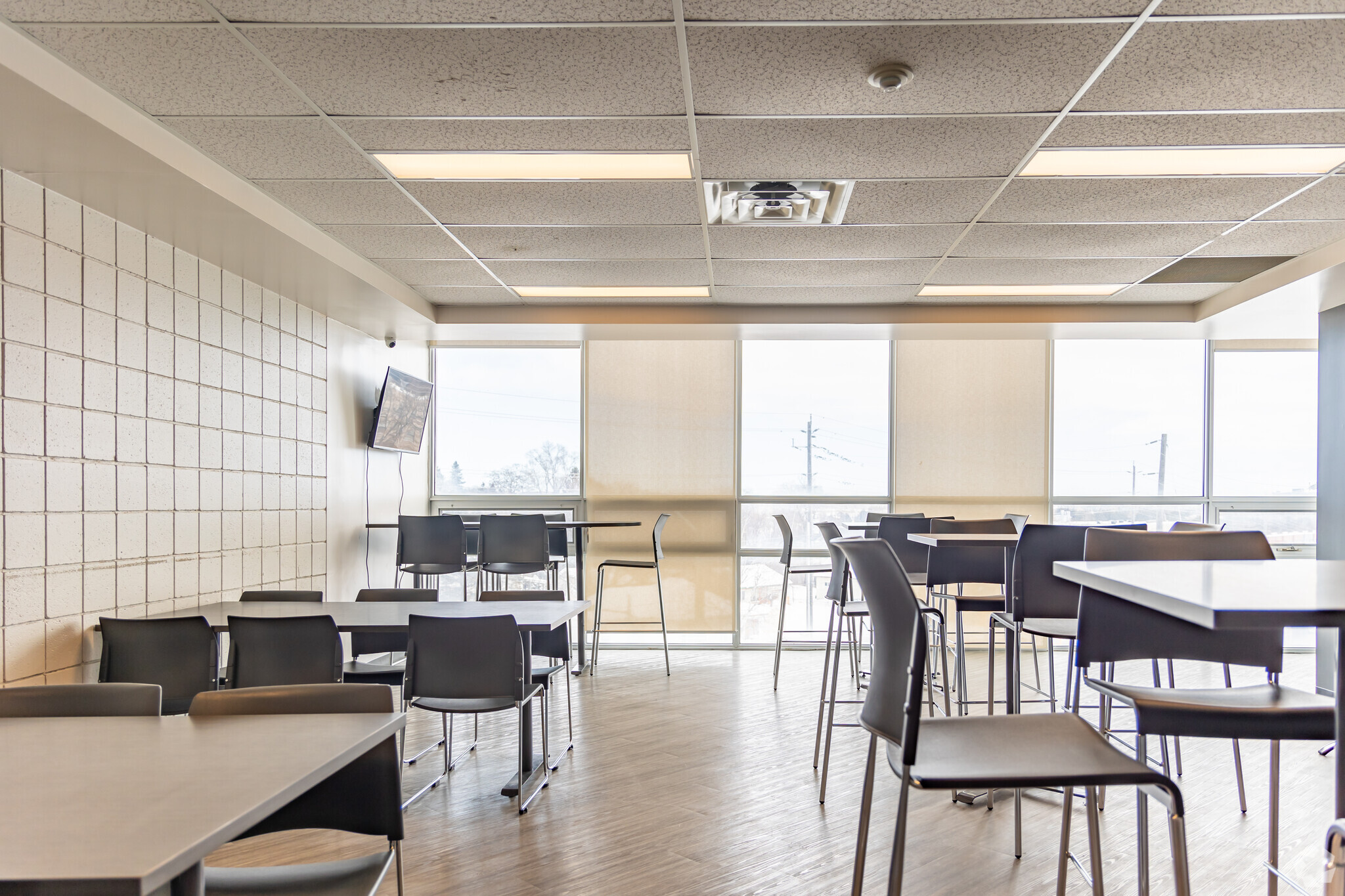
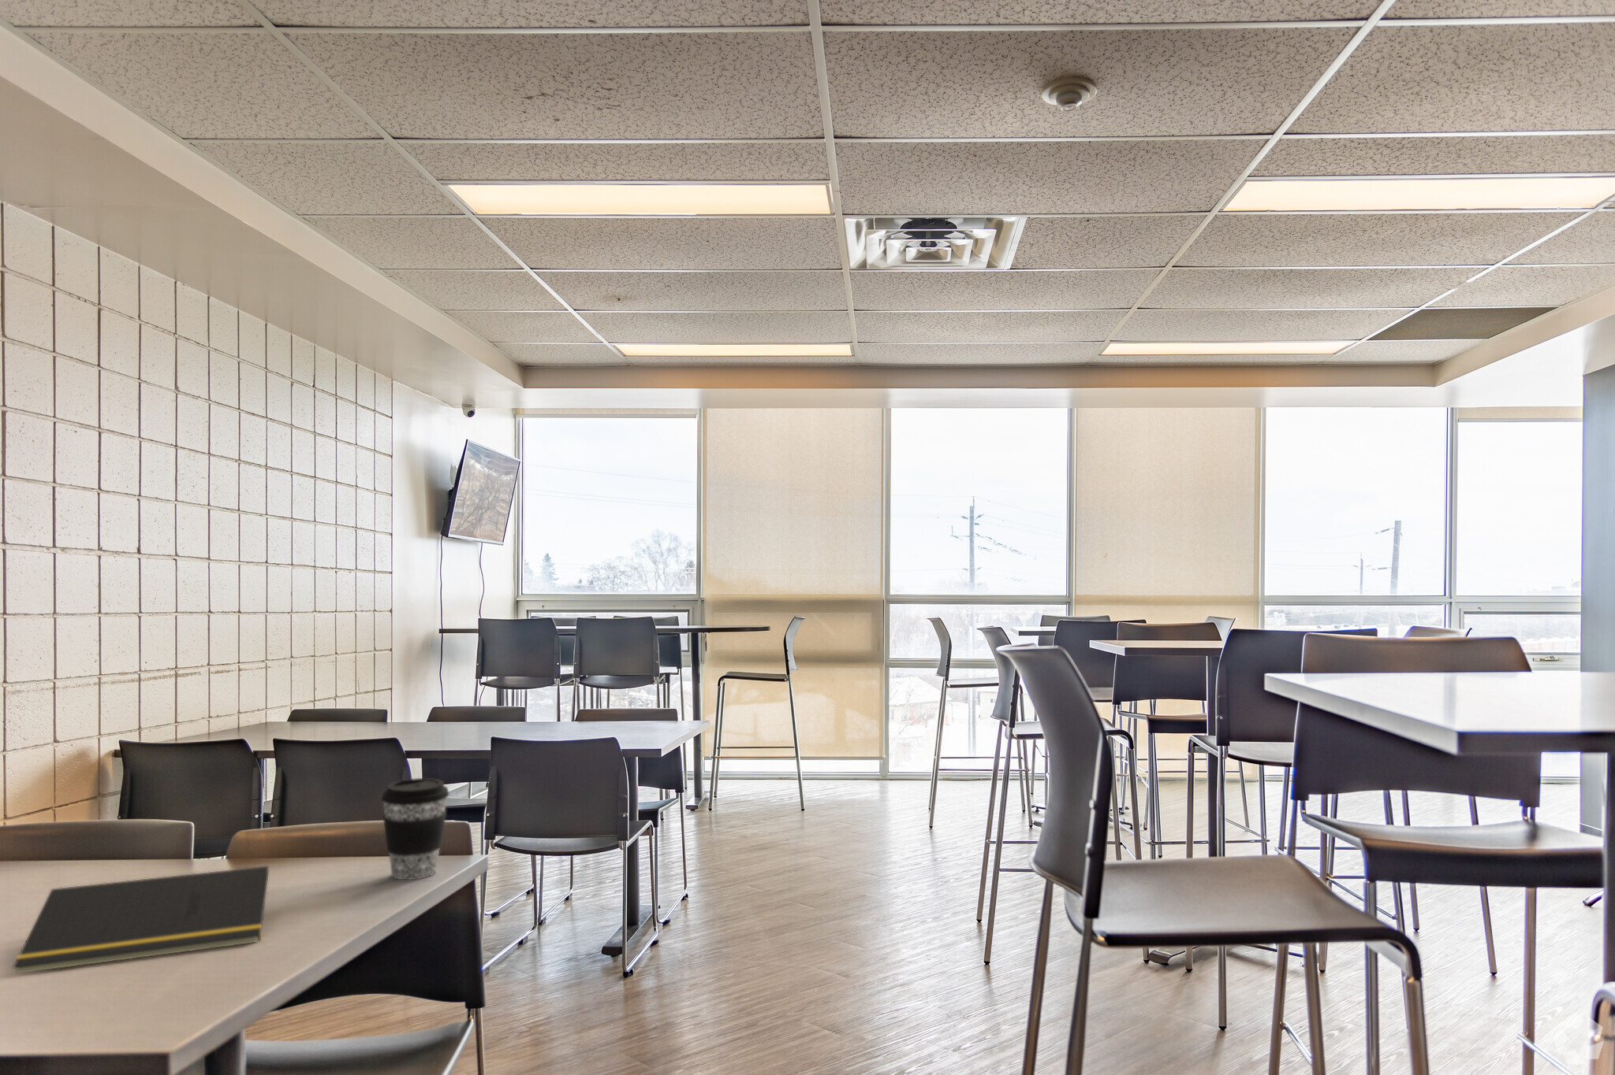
+ notepad (152, 915)
+ coffee cup (414, 829)
